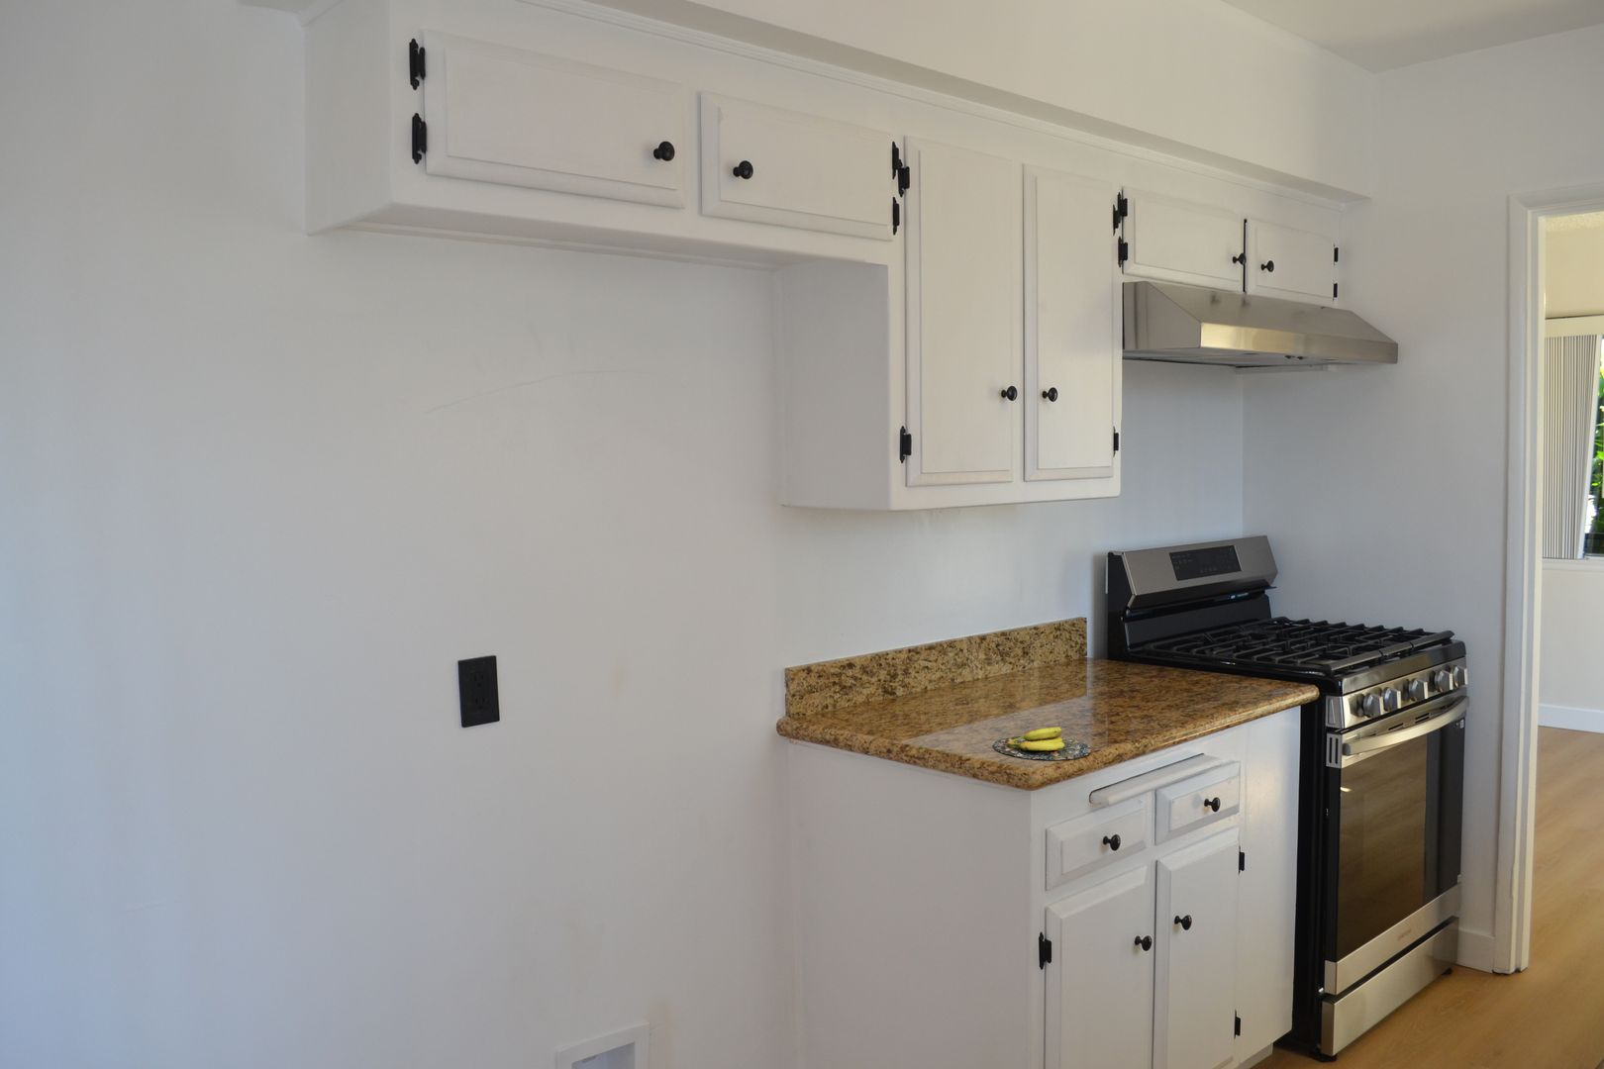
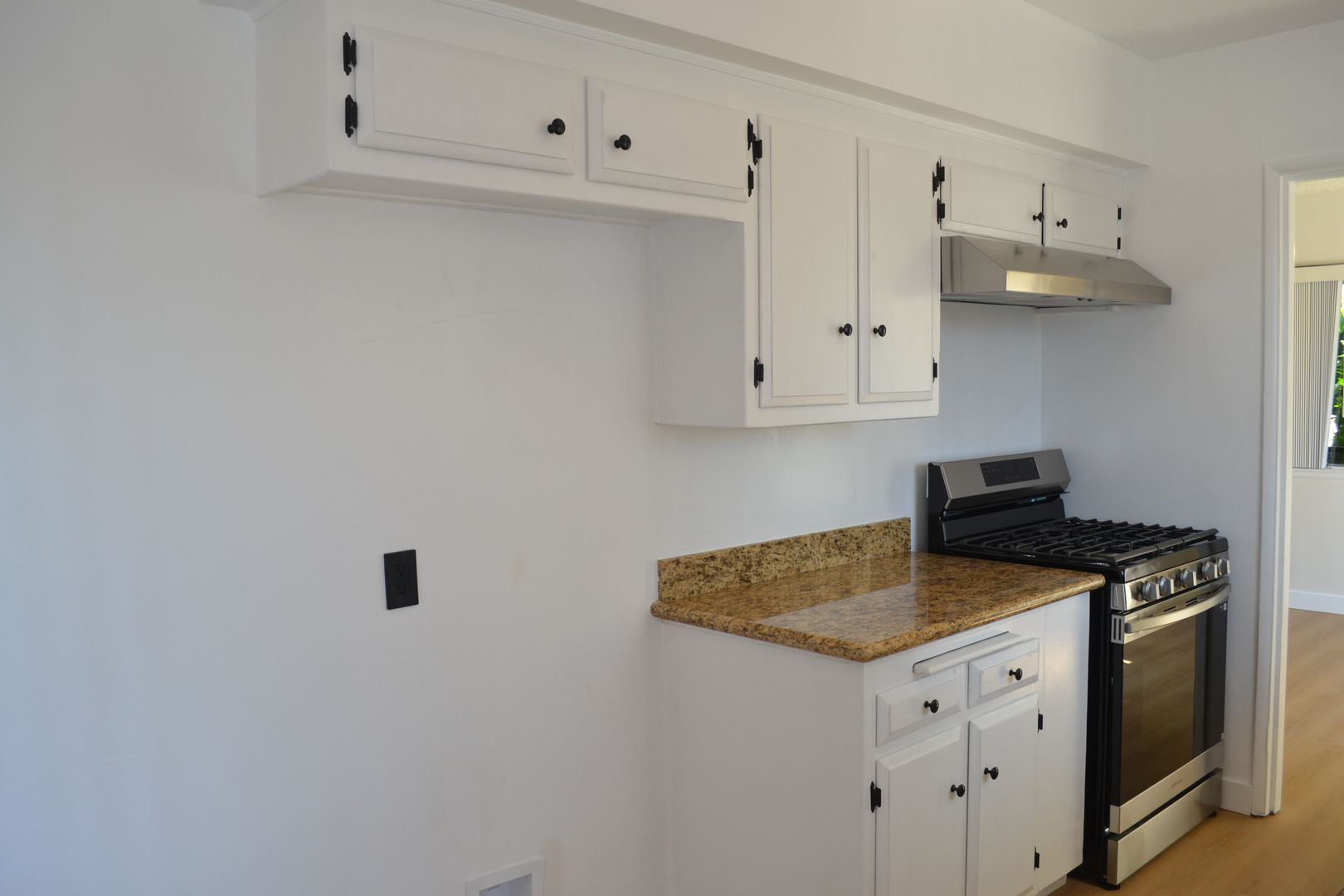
- banana (1042, 737)
